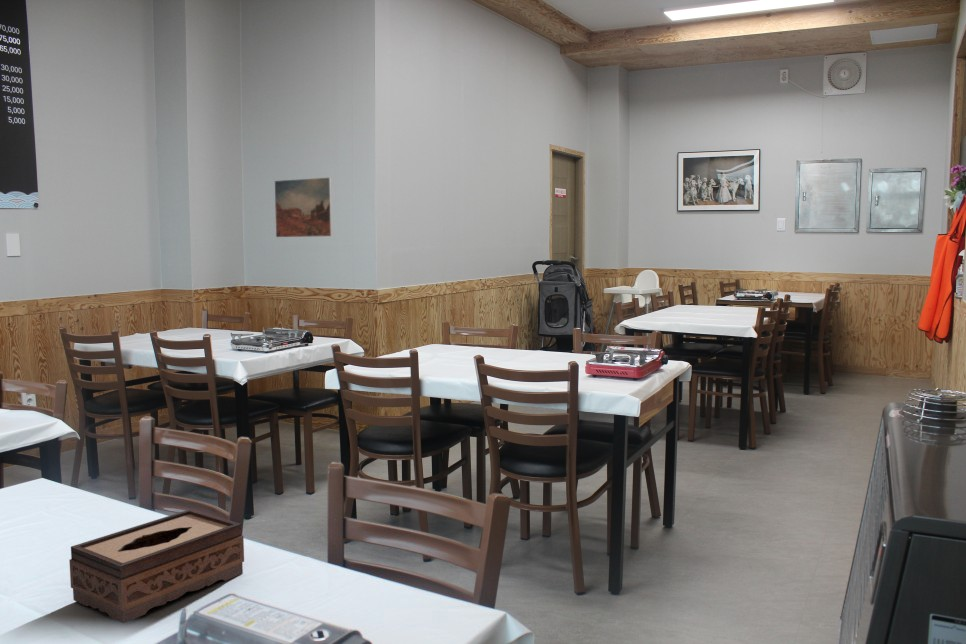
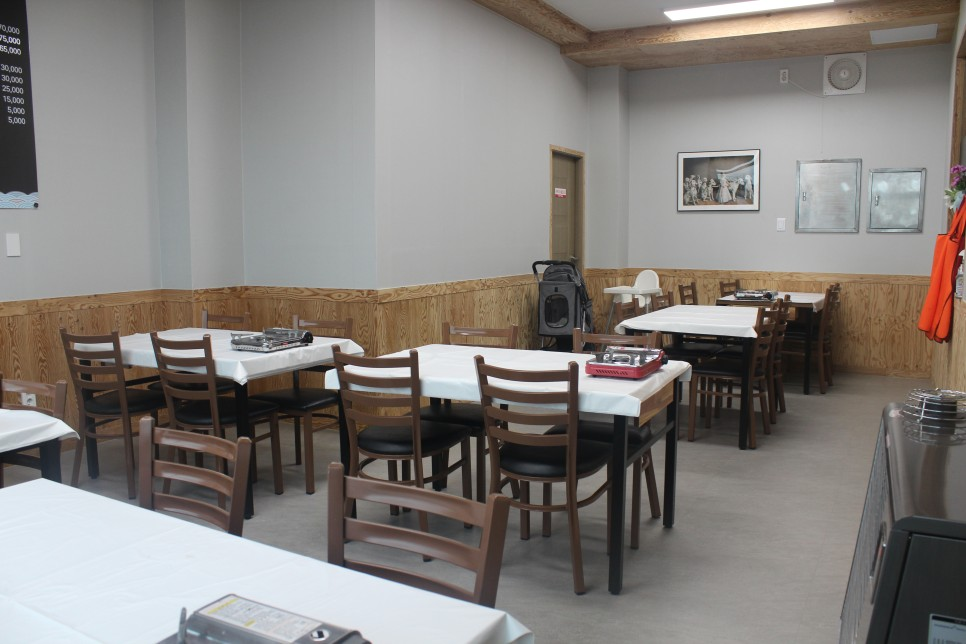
- tissue box (160, 560)
- wall art (302, 208)
